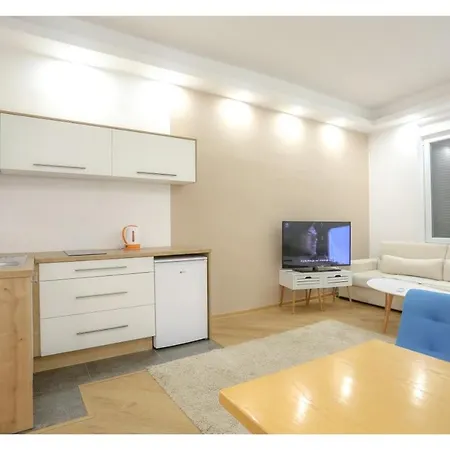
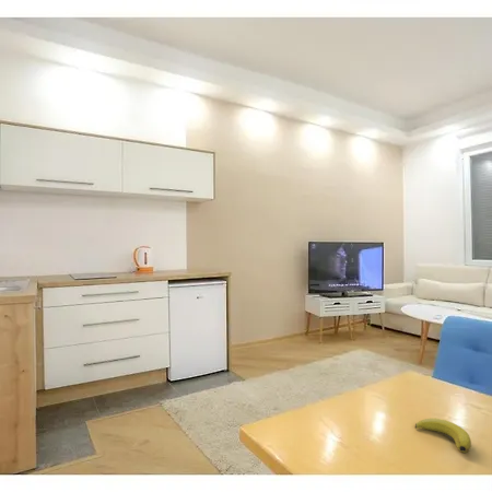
+ banana (445, 431)
